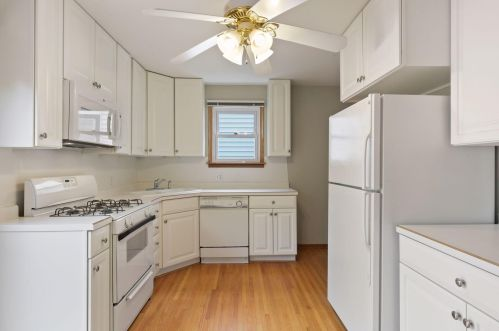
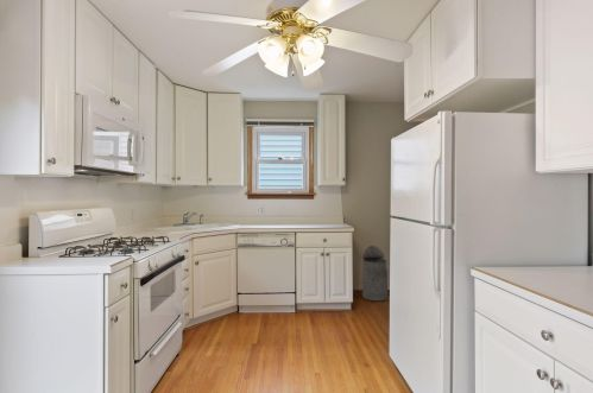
+ trash can (374, 272)
